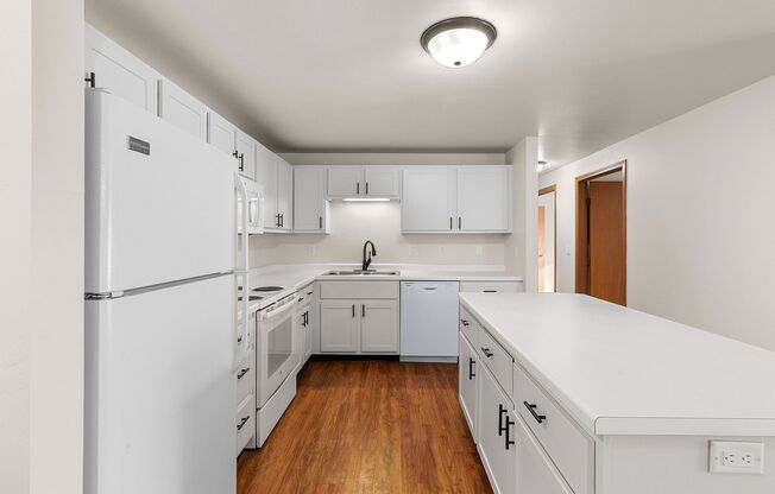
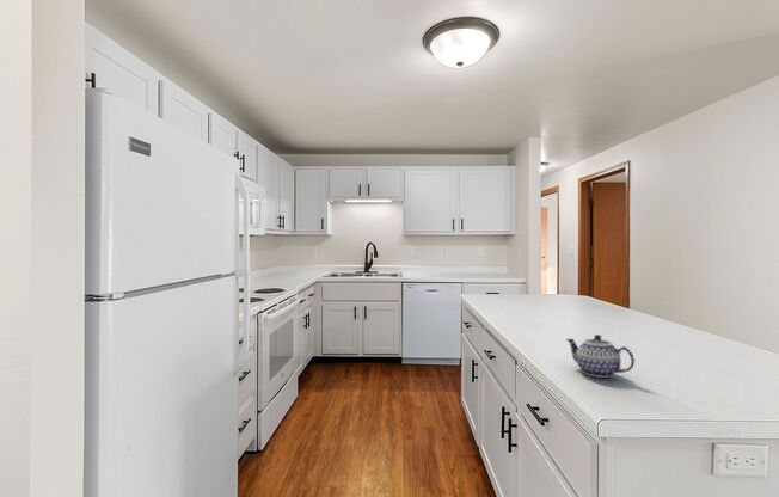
+ teapot (597, 354)
